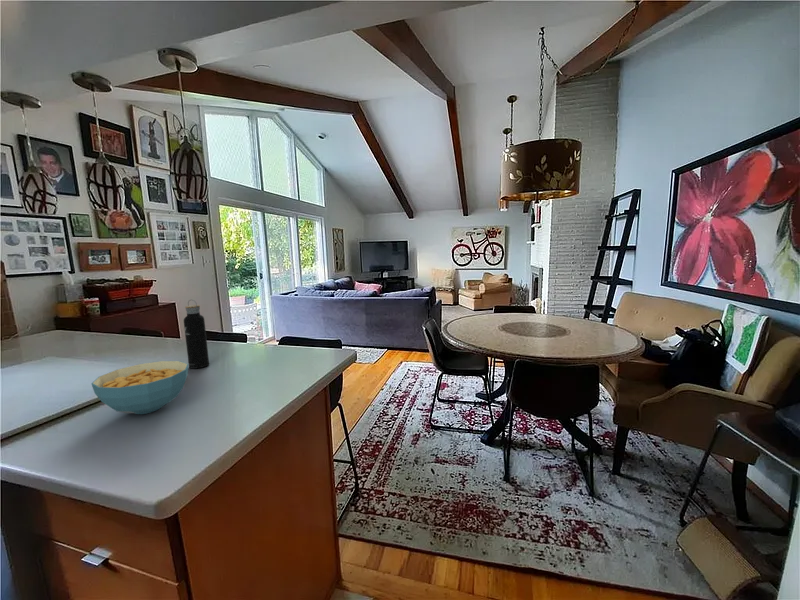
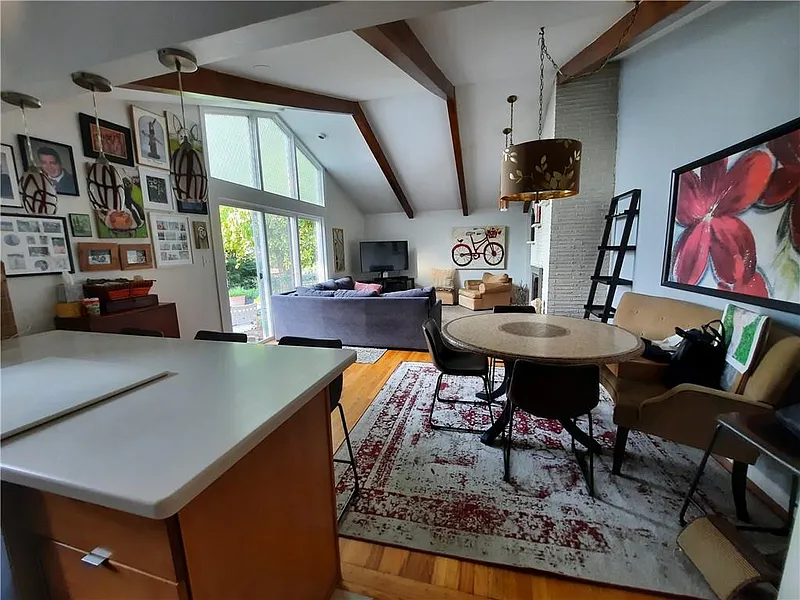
- water bottle (195, 333)
- cereal bowl (145, 391)
